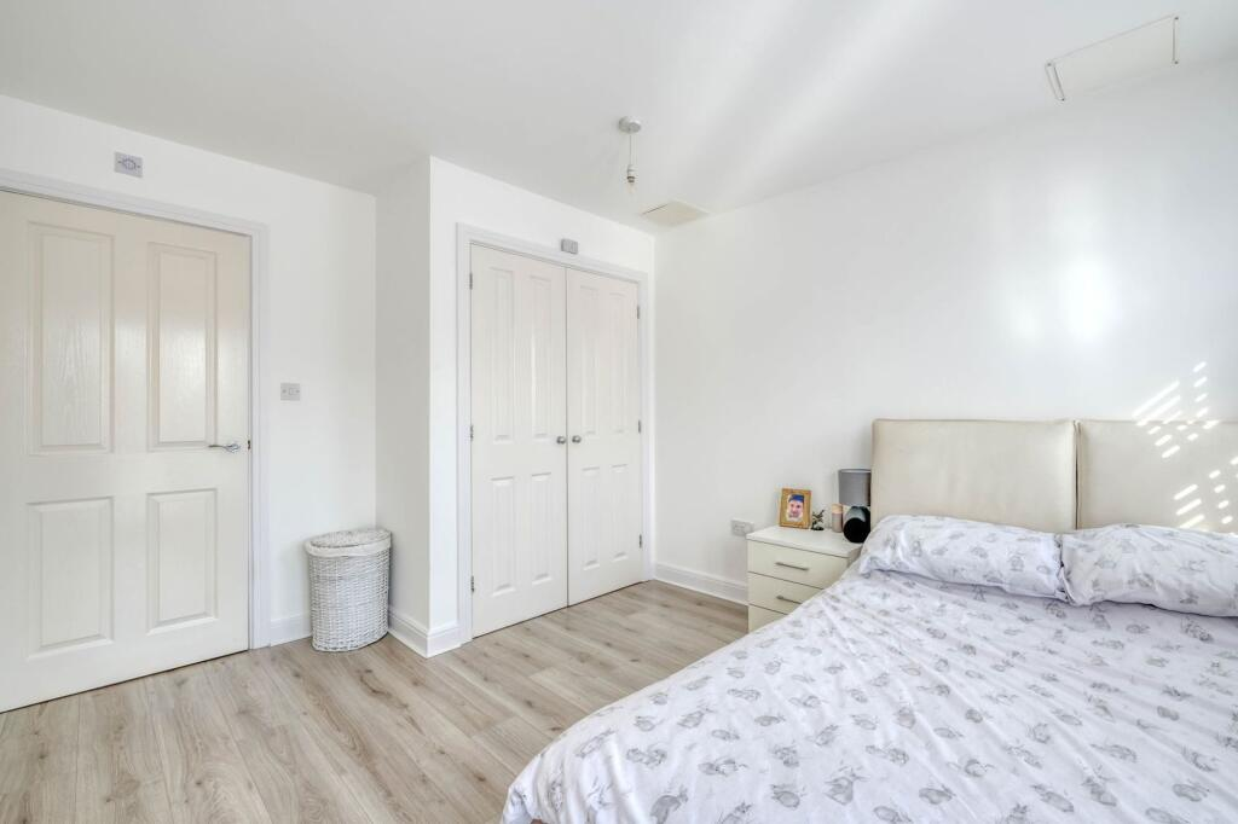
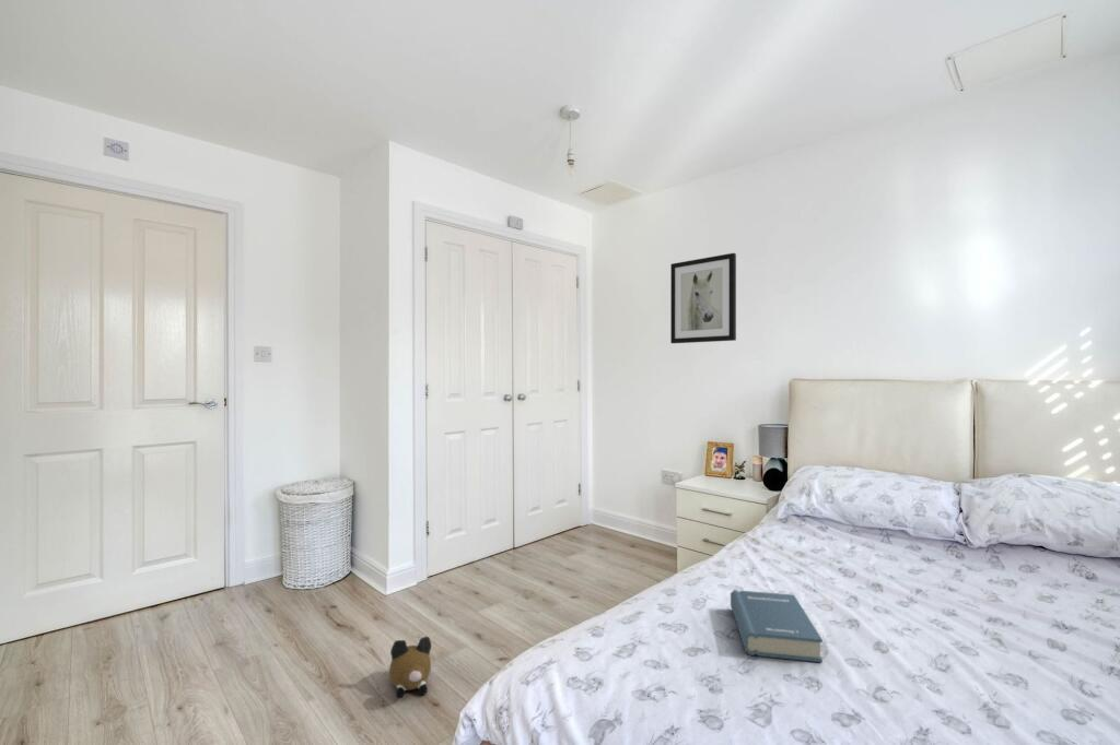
+ plush toy (411, 664)
+ hardback book (771, 622)
+ wall art (701, 300)
